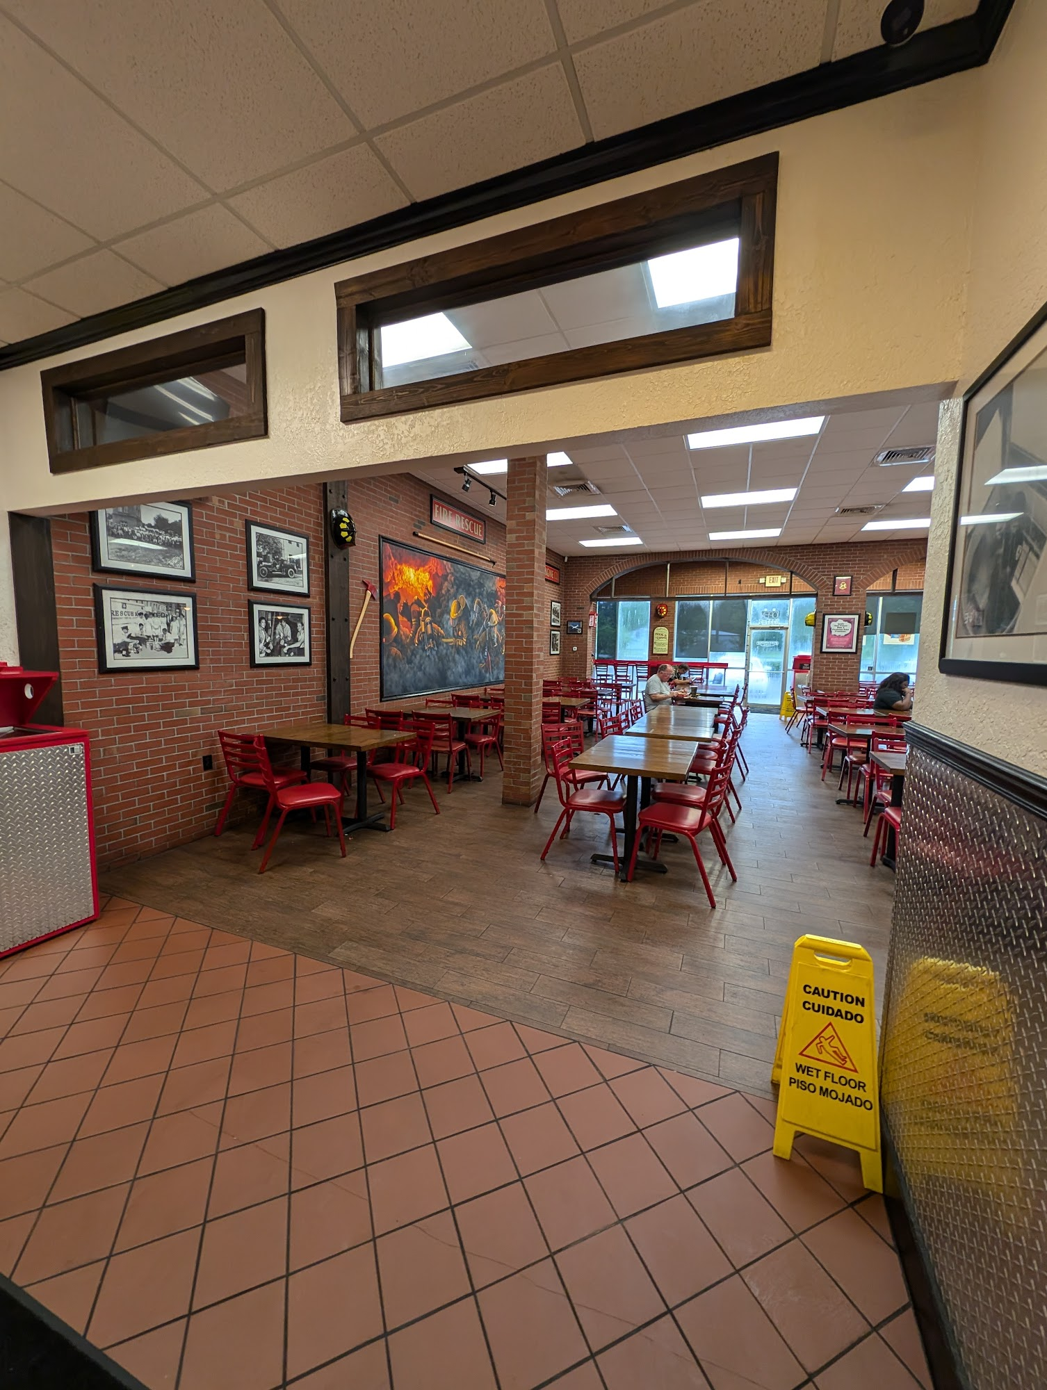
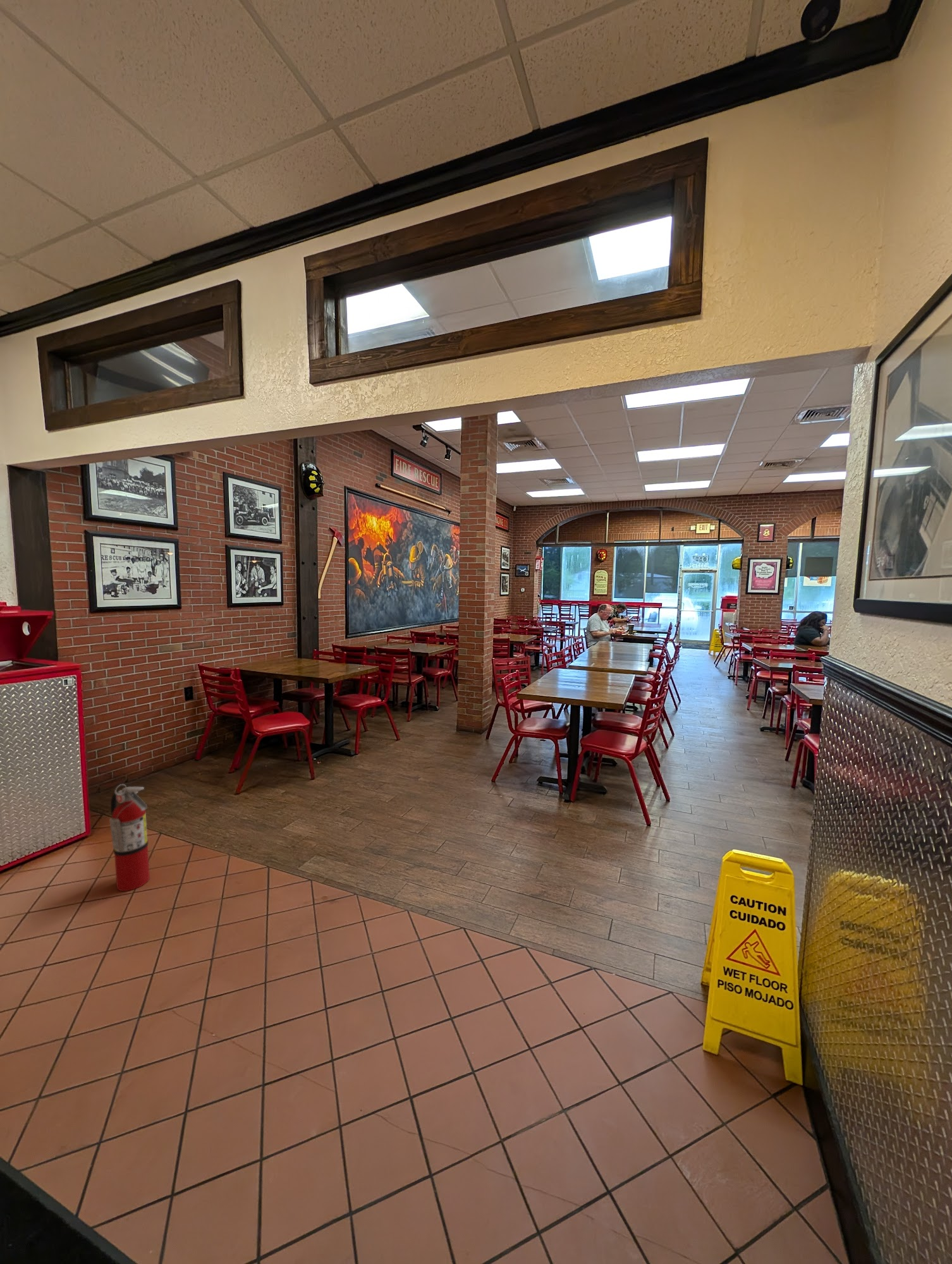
+ fire extinguisher (130, 832)
